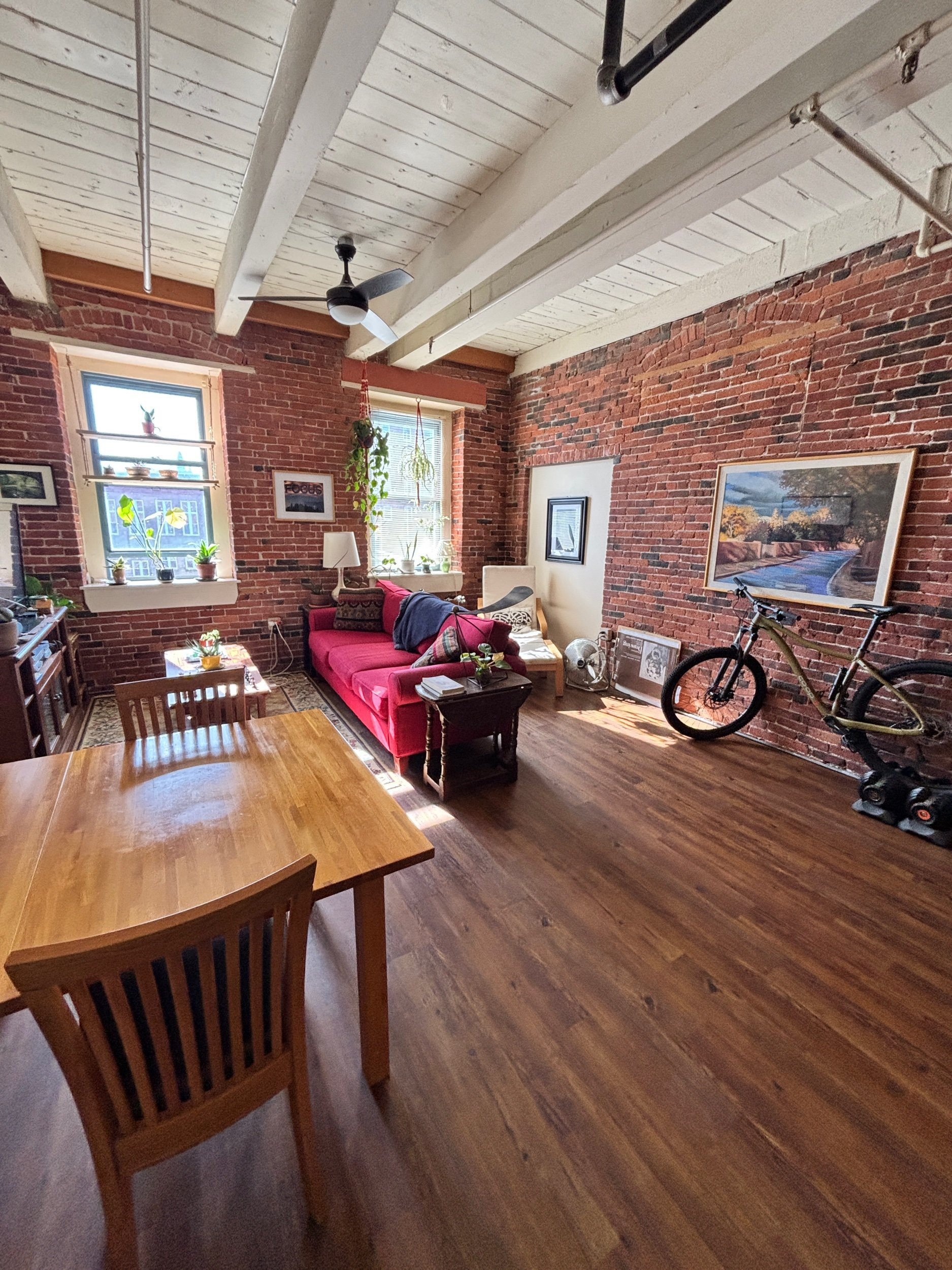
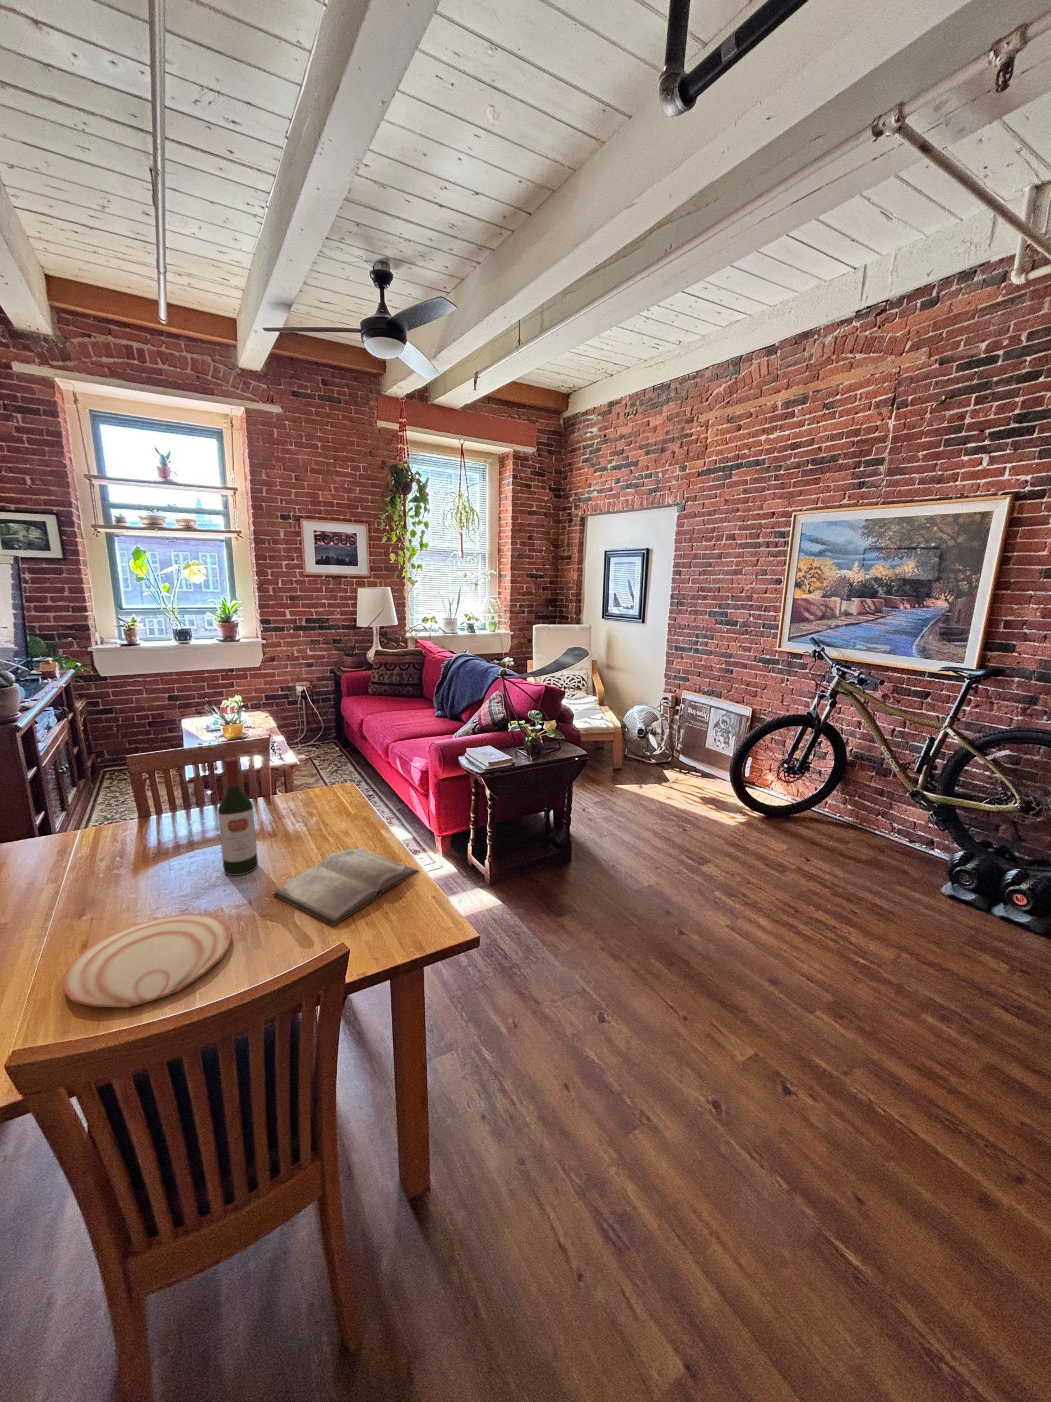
+ plate (152, 950)
+ wine bottle (236, 815)
+ diary (349, 877)
